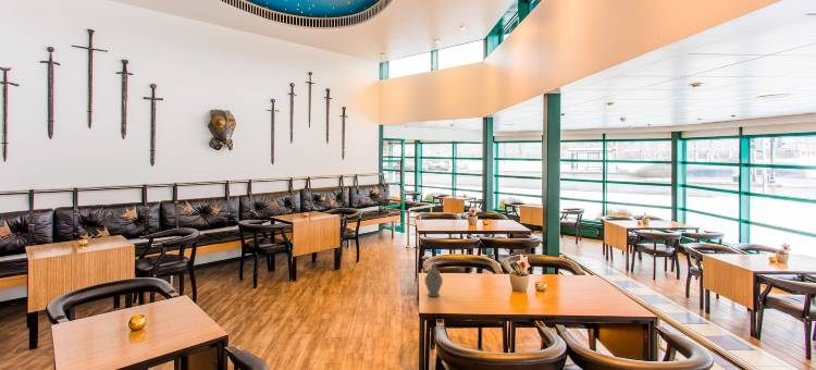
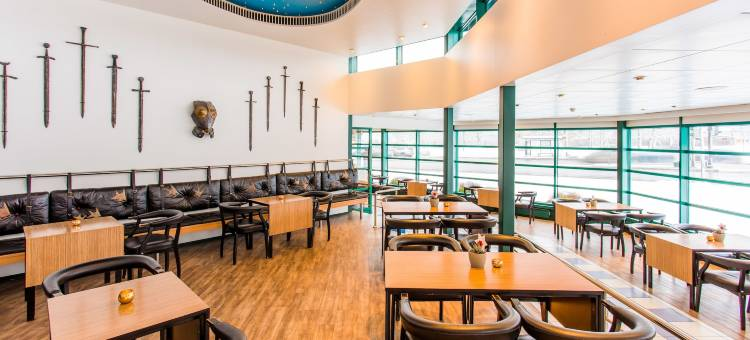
- chinaware (433, 279)
